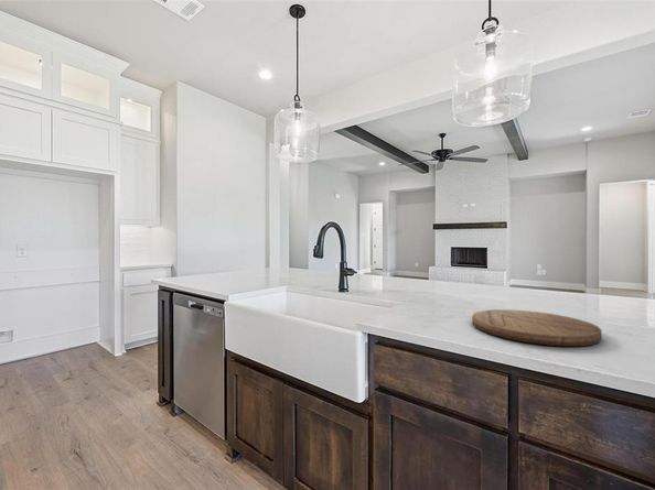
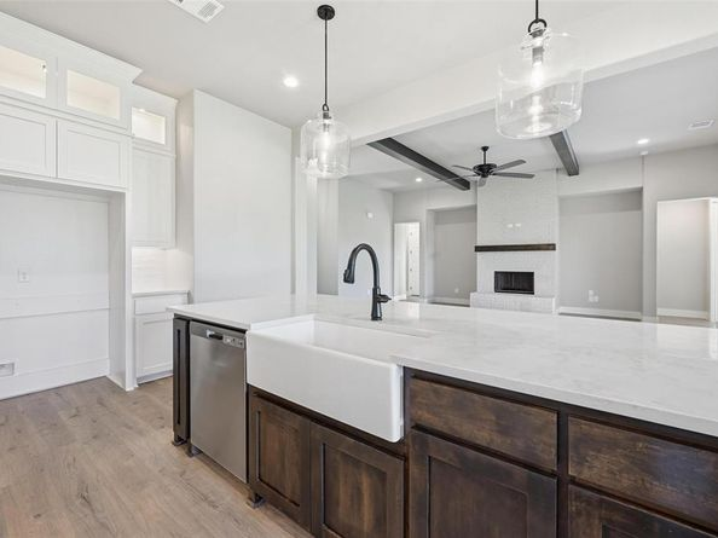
- cutting board (530, 325)
